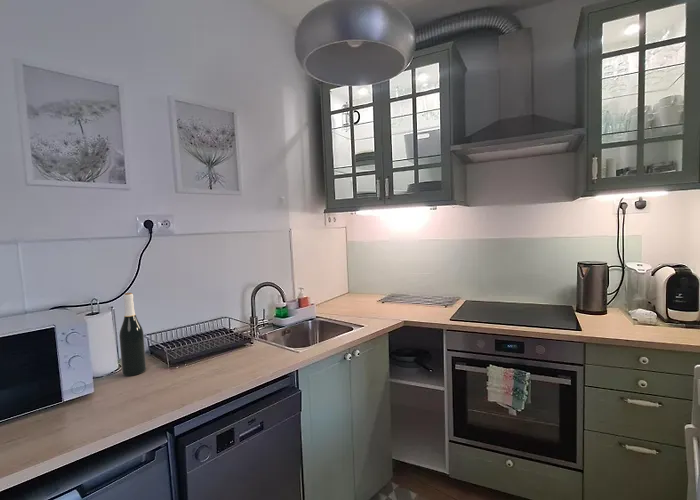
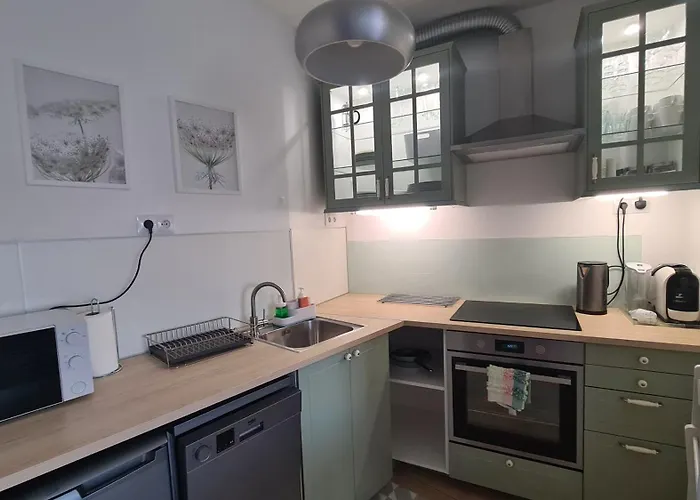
- wine bottle (131, 333)
